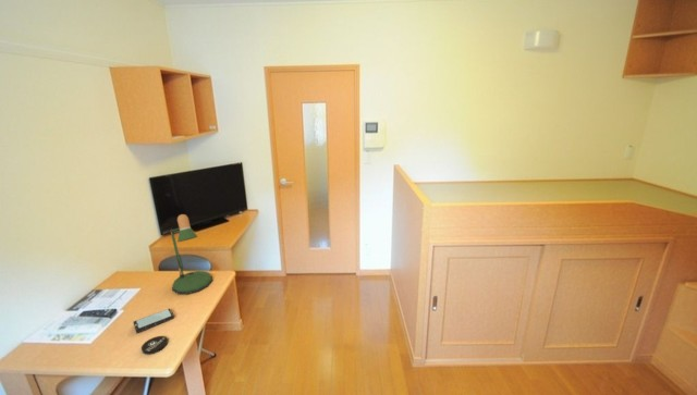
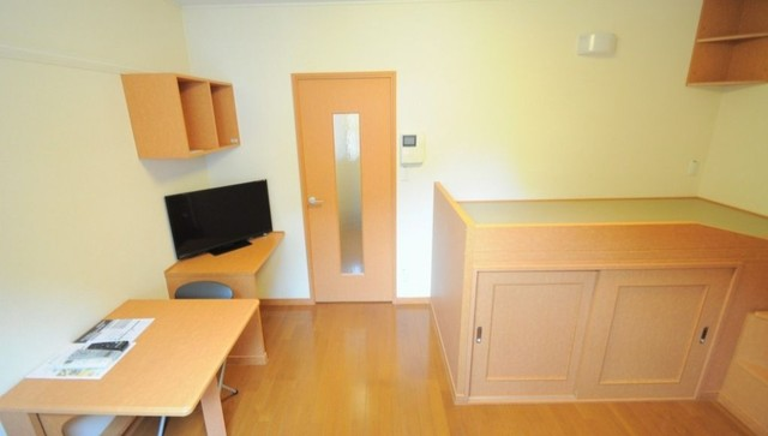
- coaster (155, 344)
- desk lamp (186, 239)
- smartphone (154, 320)
